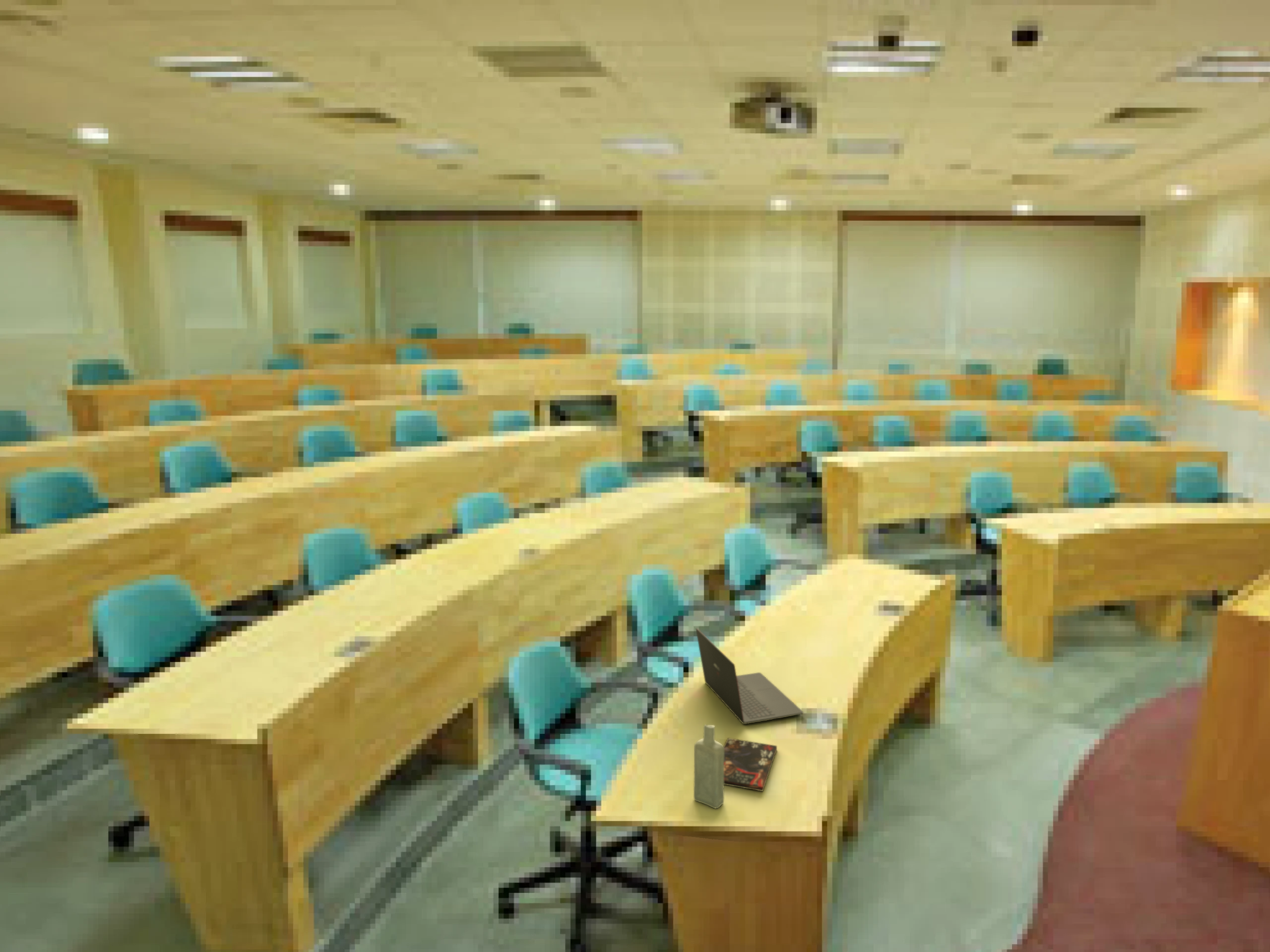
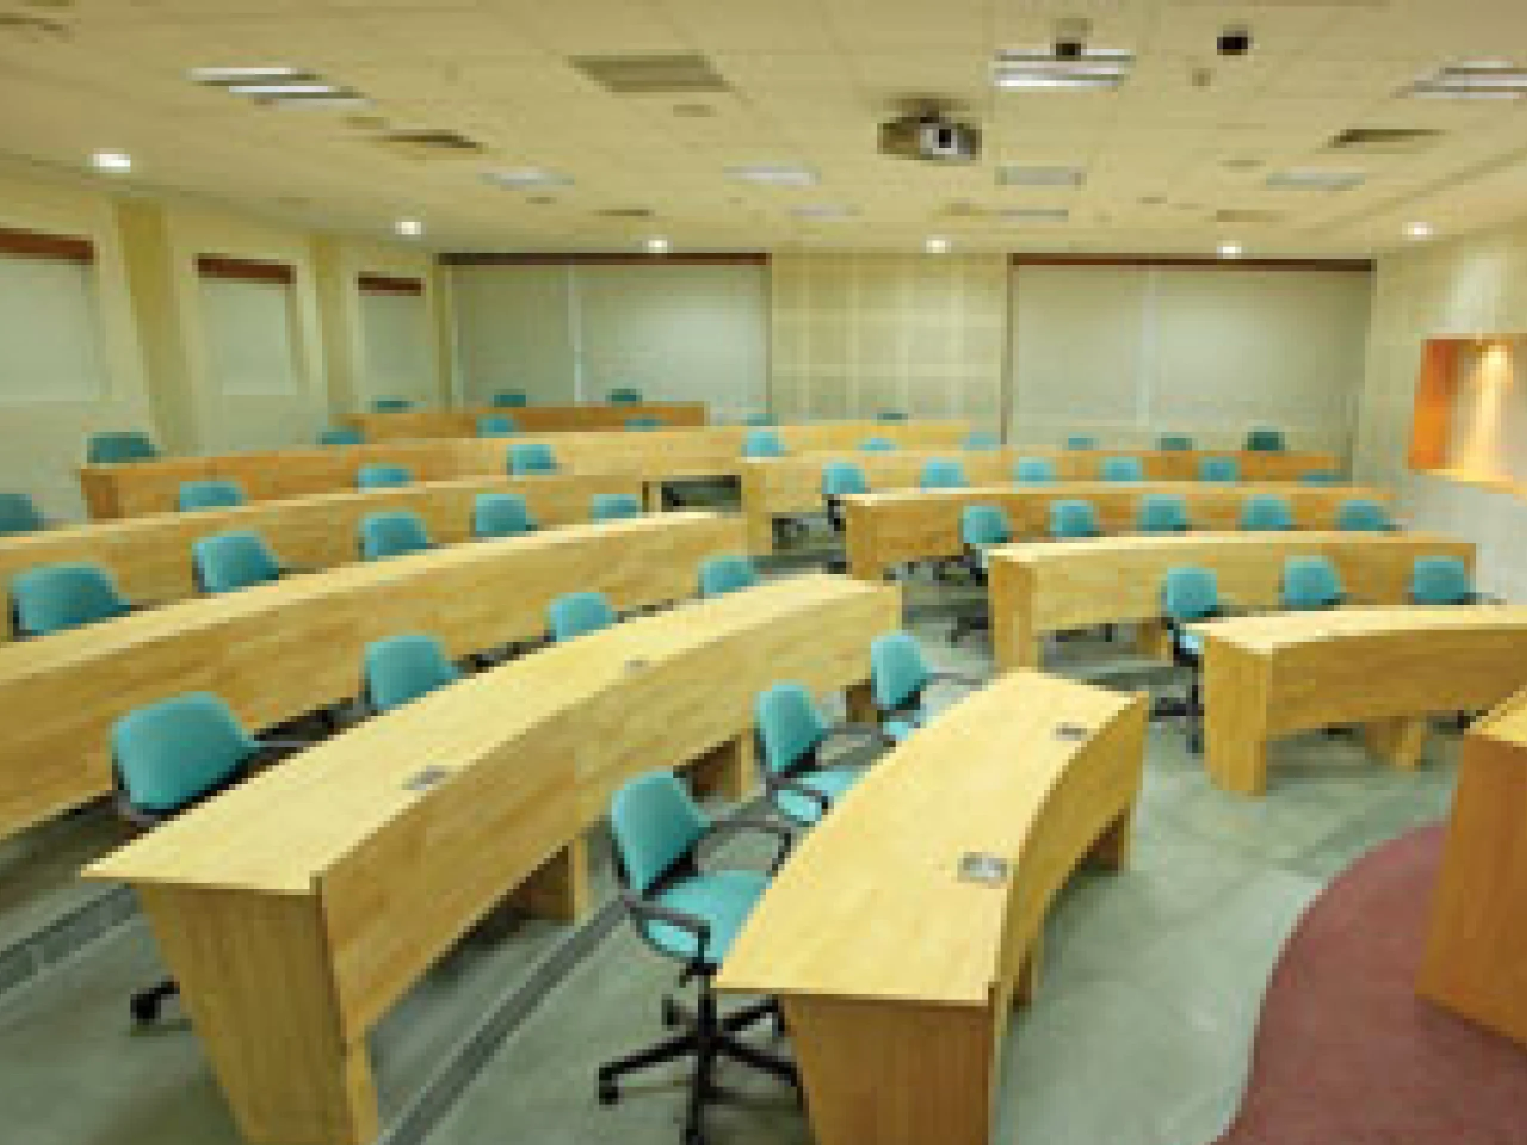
- bottle (709, 763)
- book (744, 763)
- laptop (748, 674)
